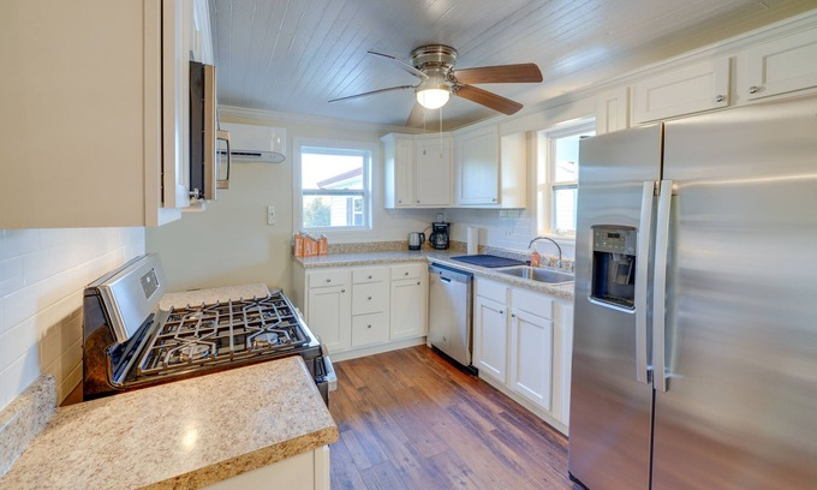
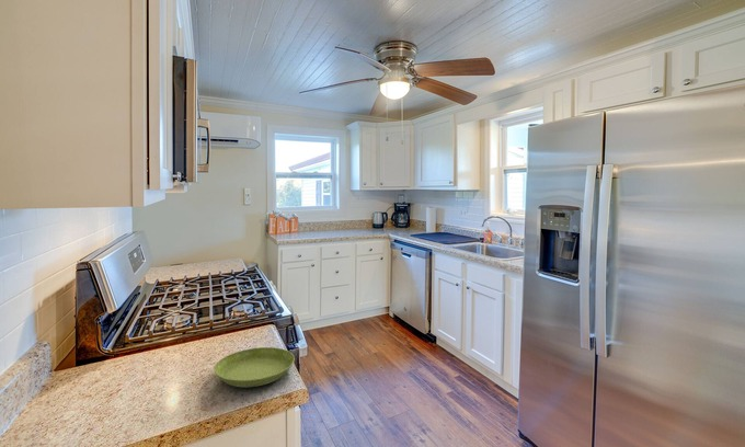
+ saucer (255, 367)
